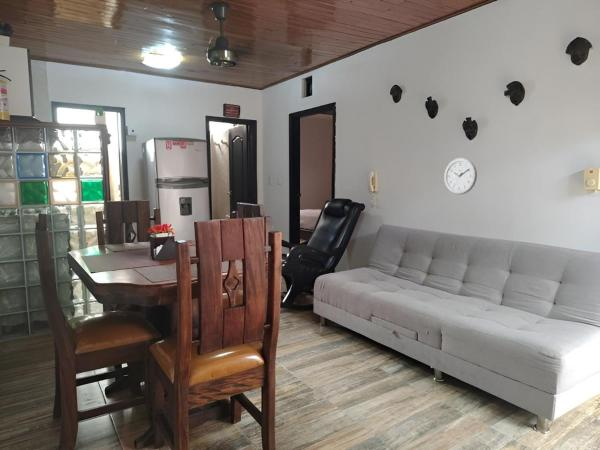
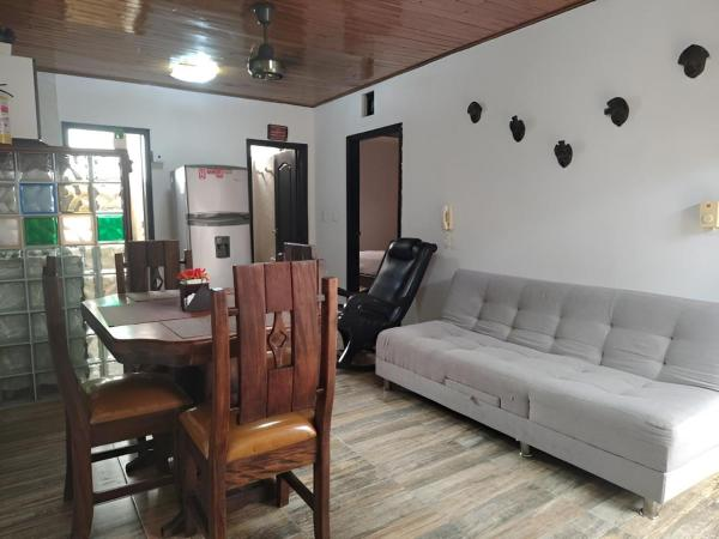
- wall clock (459, 176)
